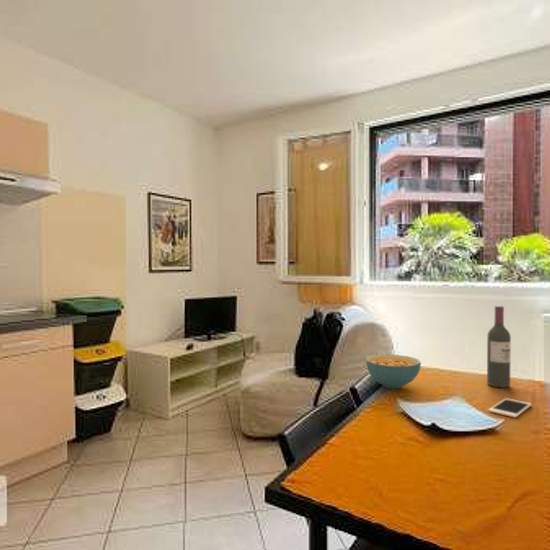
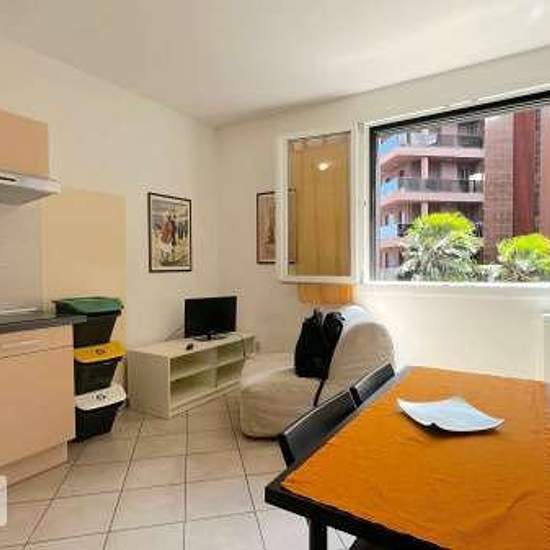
- cell phone (510, 407)
- wine bottle (498, 345)
- cereal bowl (392, 373)
